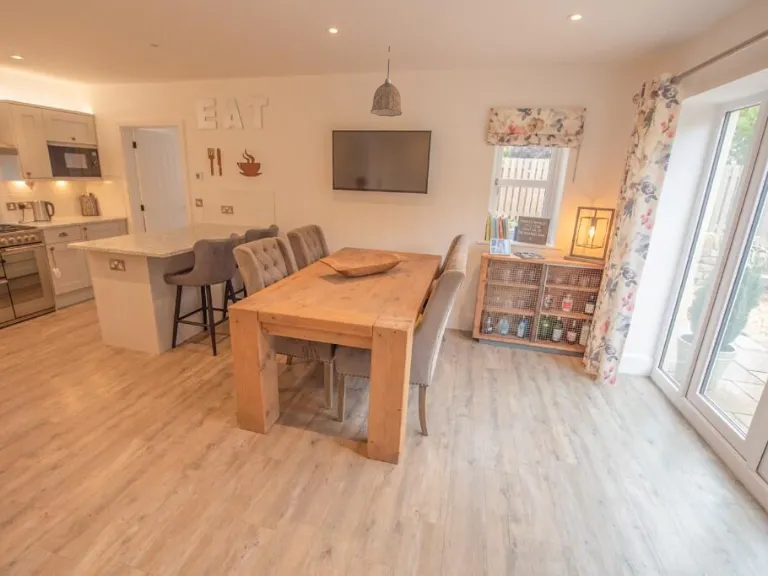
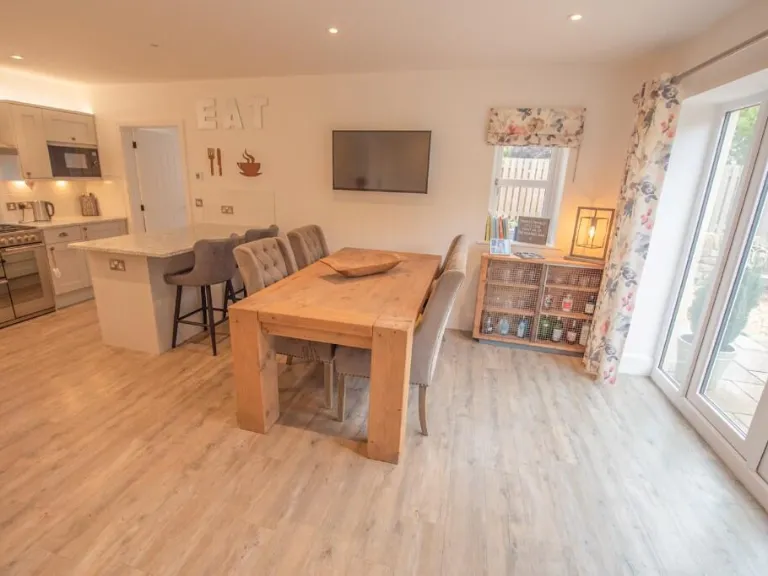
- pendant lamp (387, 80)
